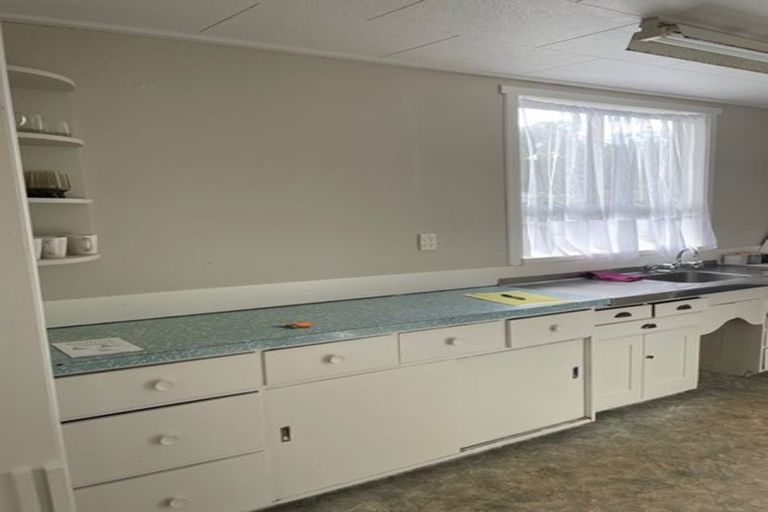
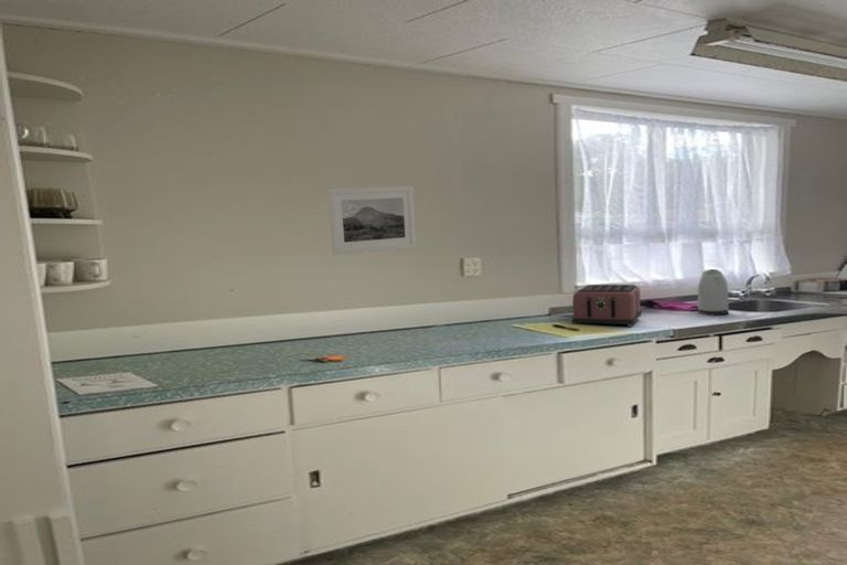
+ toaster (607, 305)
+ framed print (373, 218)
+ kettle (710, 290)
